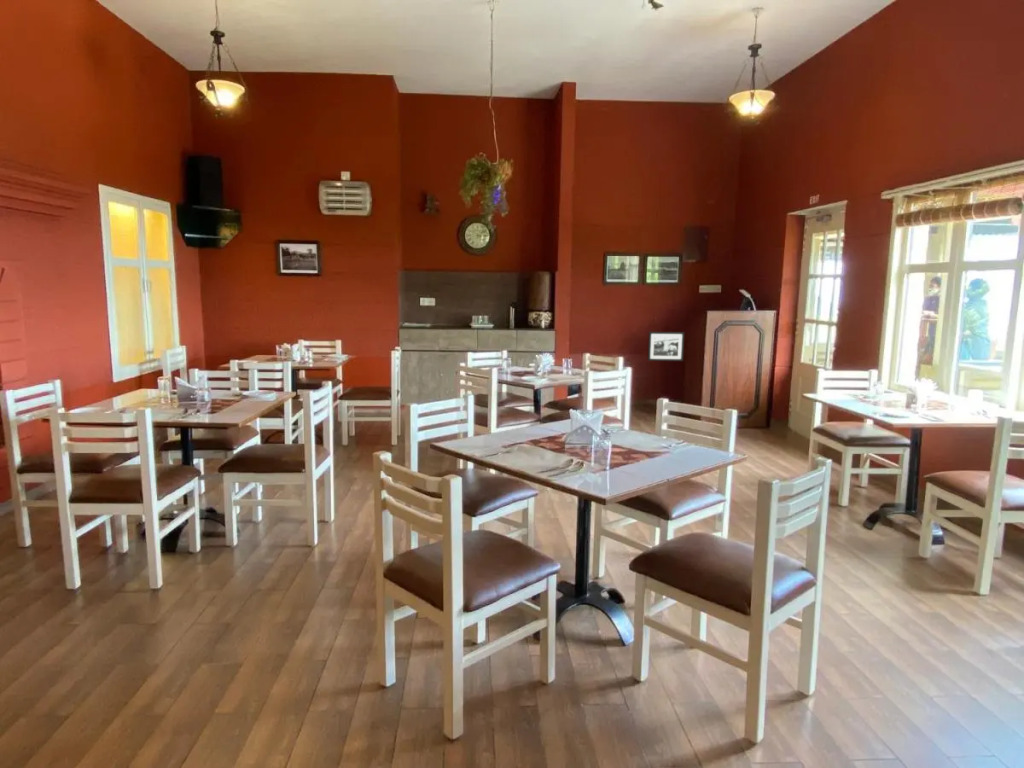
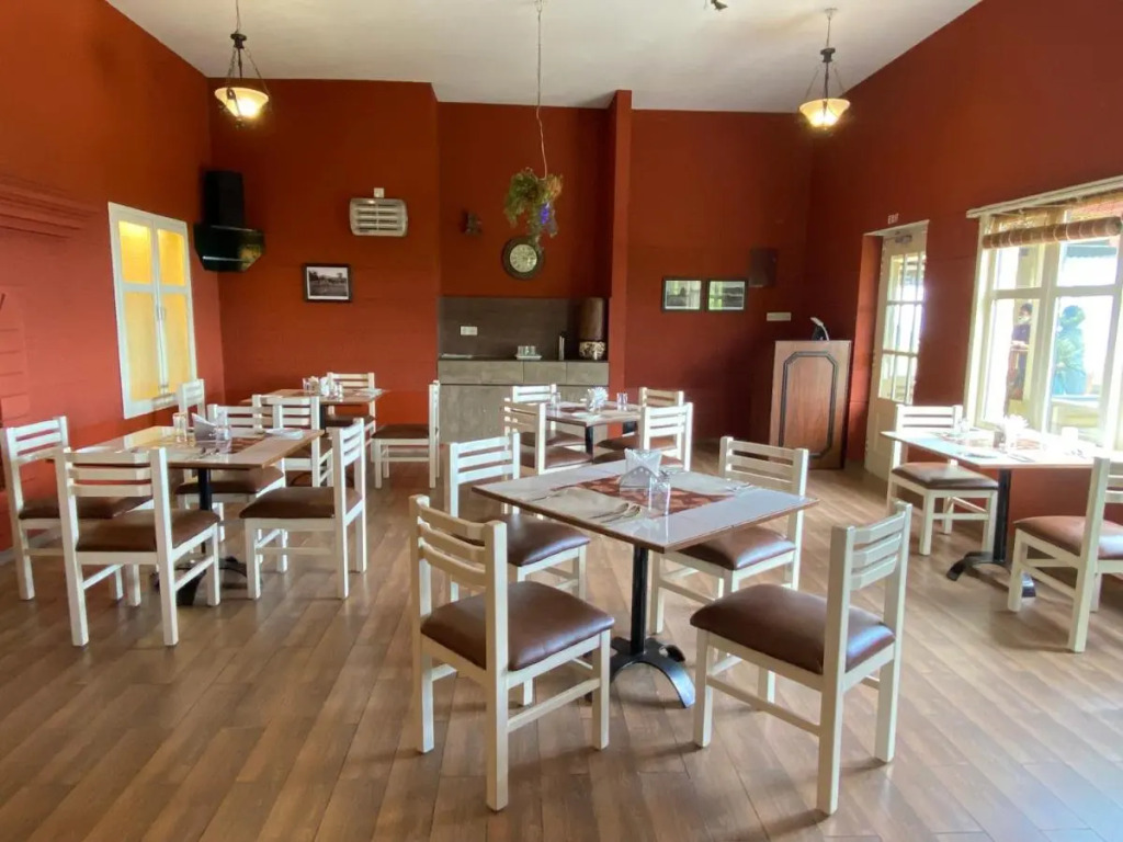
- picture frame (665, 346)
